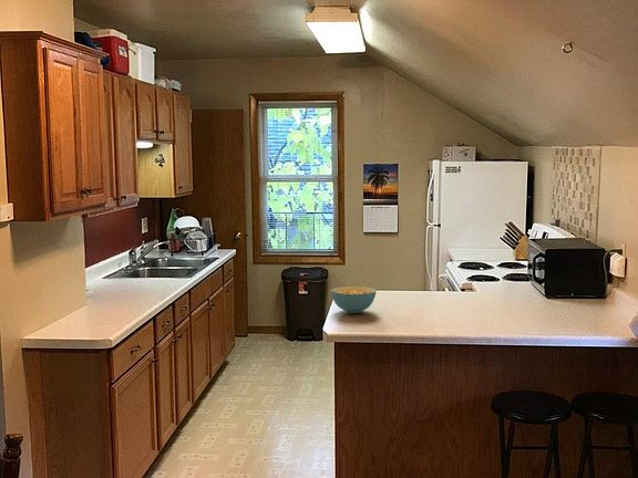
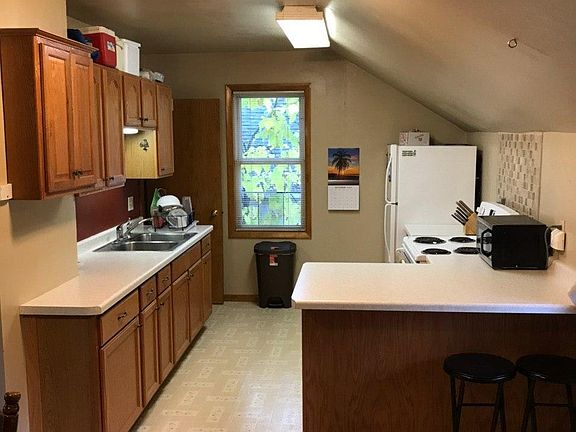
- cereal bowl (353, 301)
